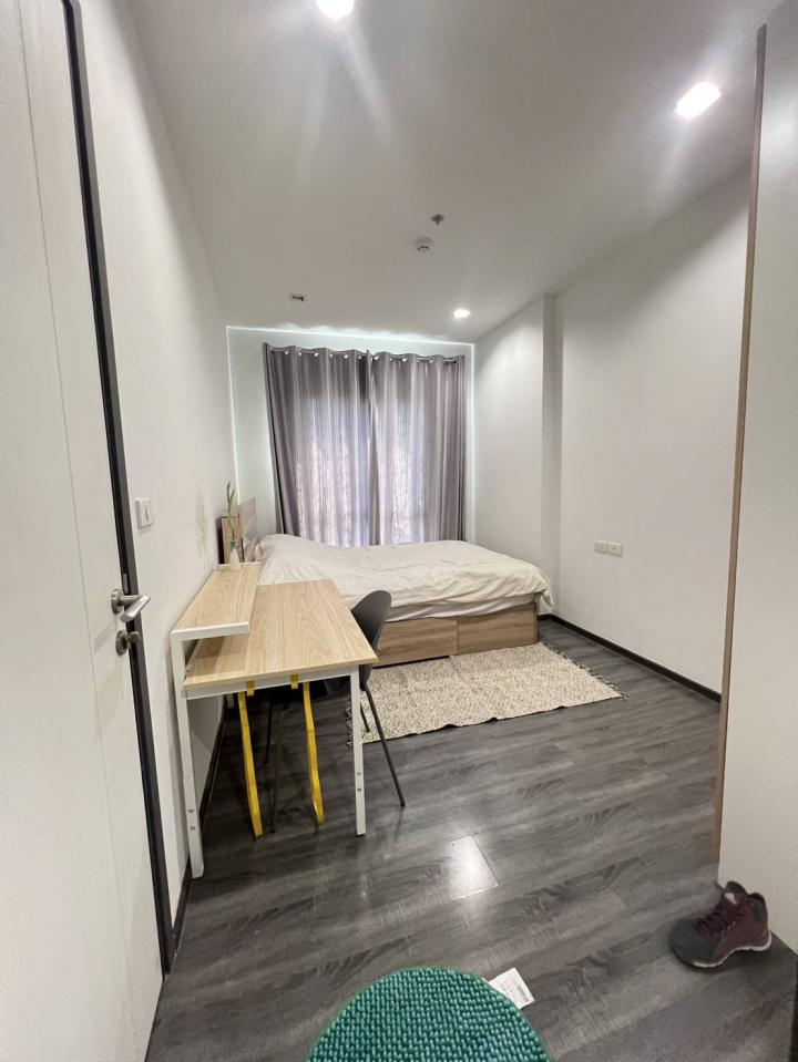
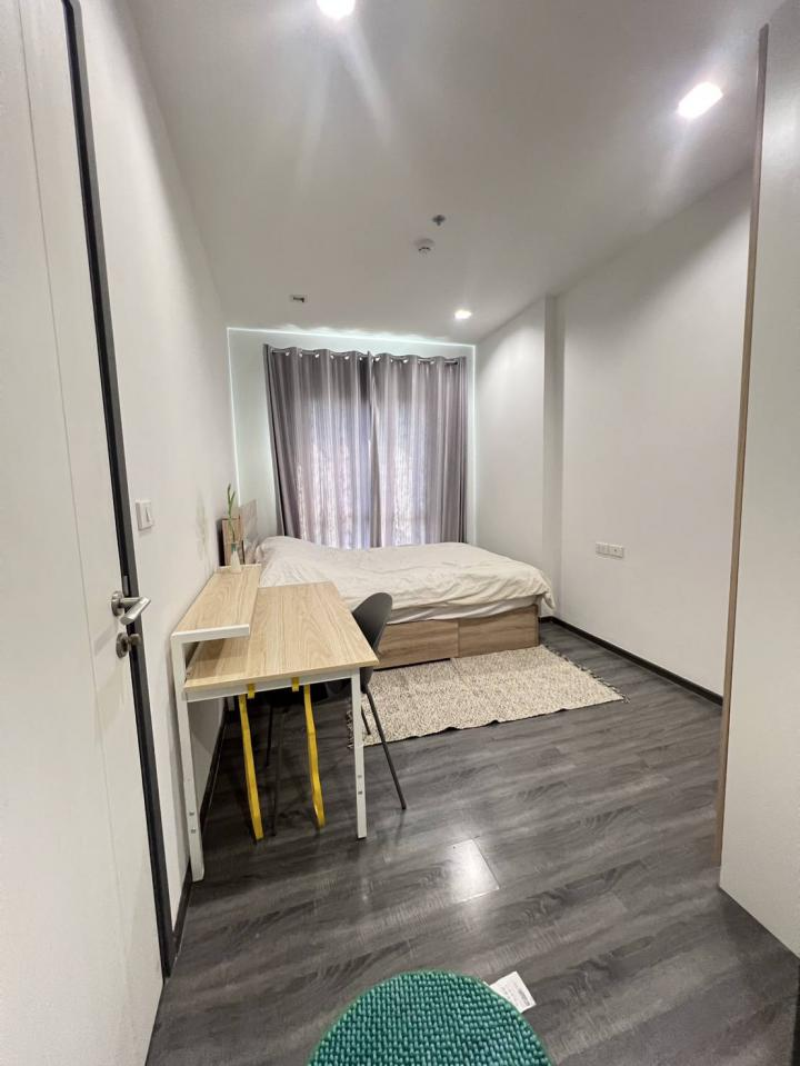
- sneaker (717, 913)
